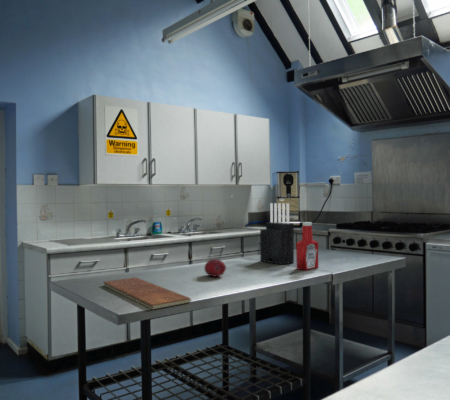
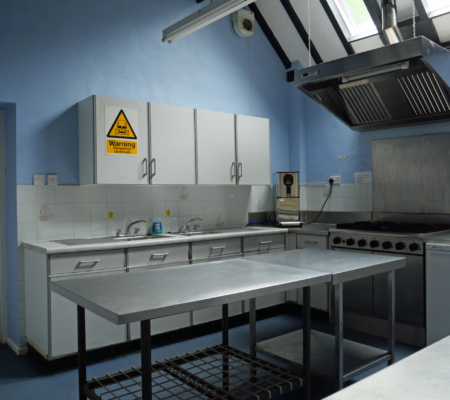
- fruit (214, 267)
- knife block (275, 232)
- soap bottle (307, 245)
- chopping board (143, 290)
